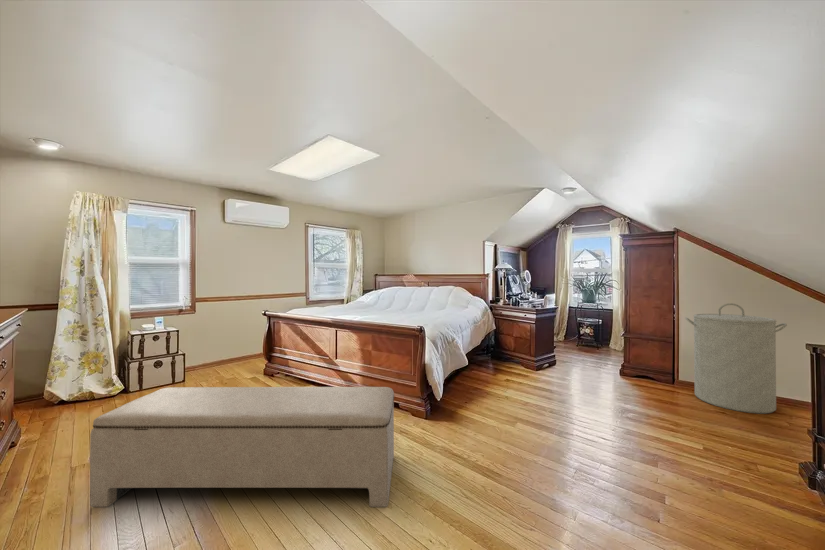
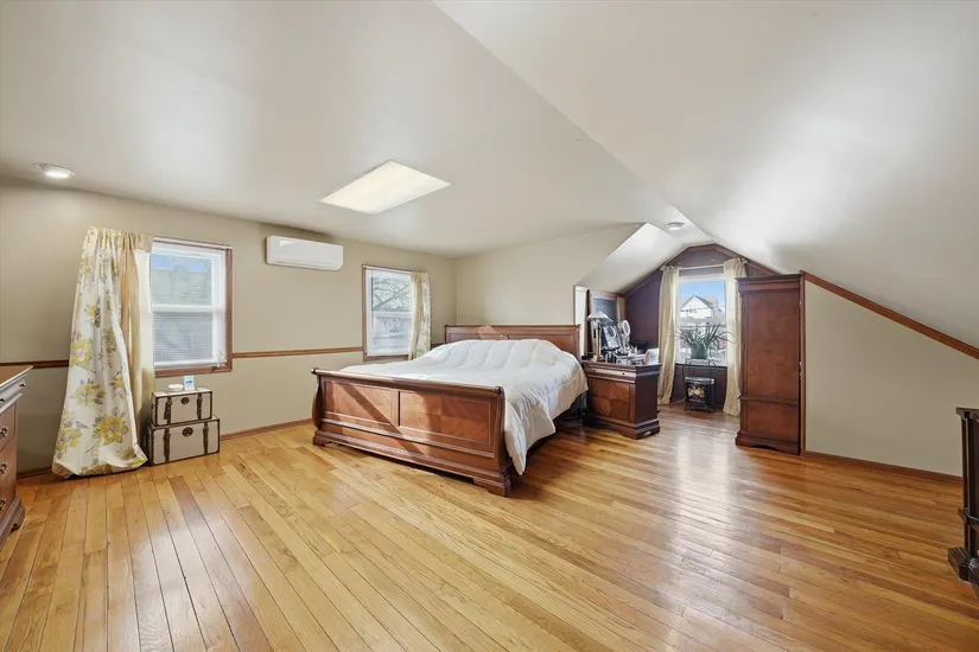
- laundry hamper (732, 352)
- bench (260, 438)
